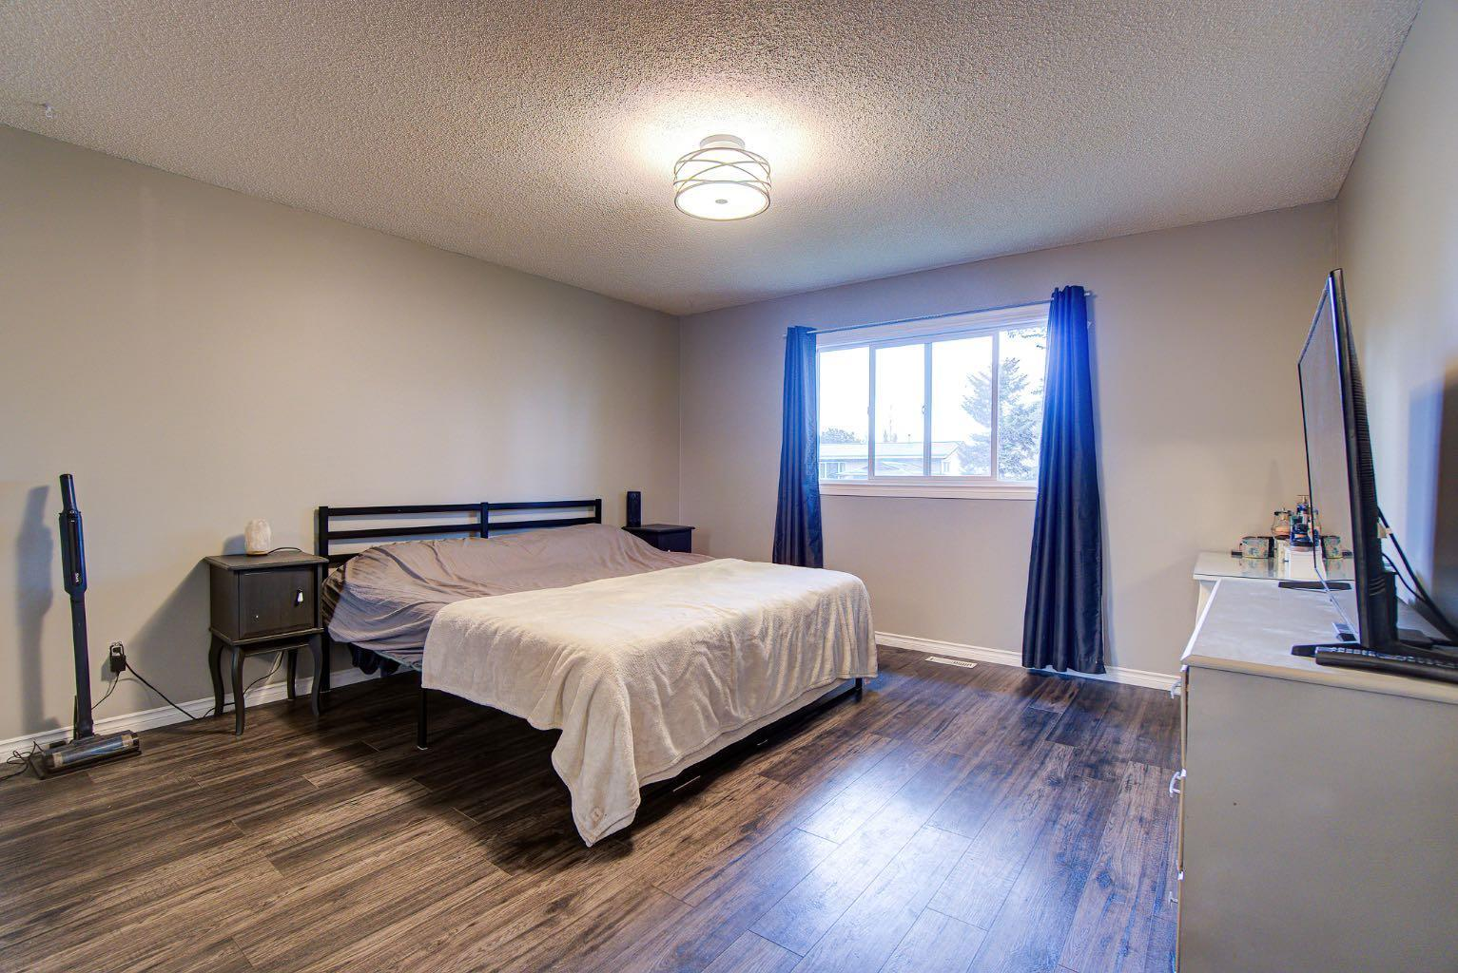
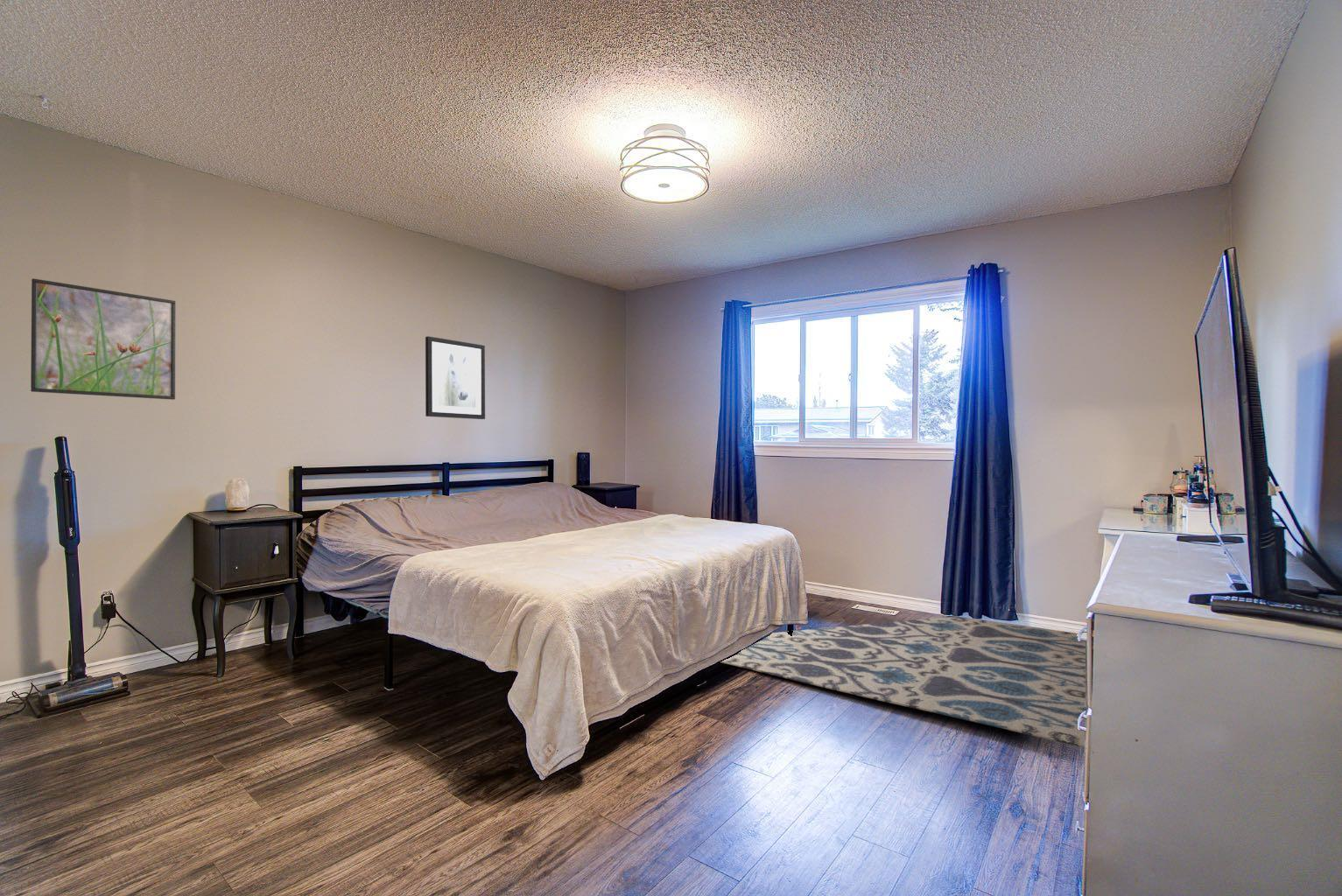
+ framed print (108, 343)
+ wall art (456, 379)
+ rug (896, 644)
